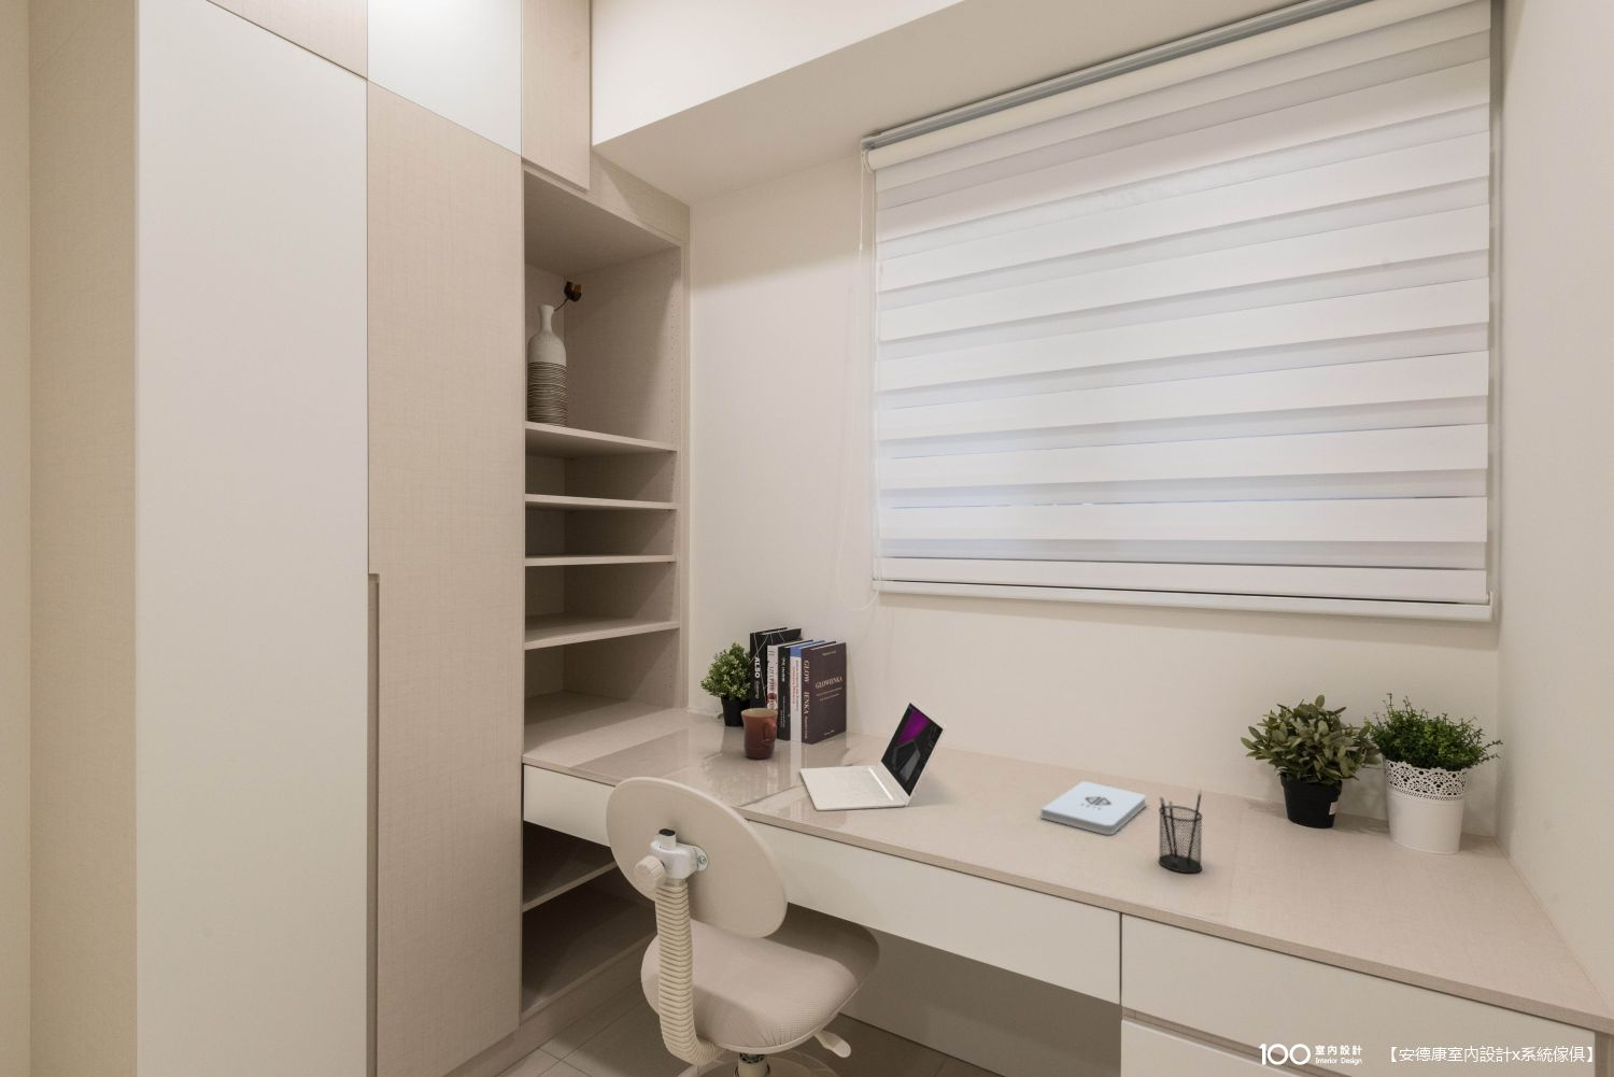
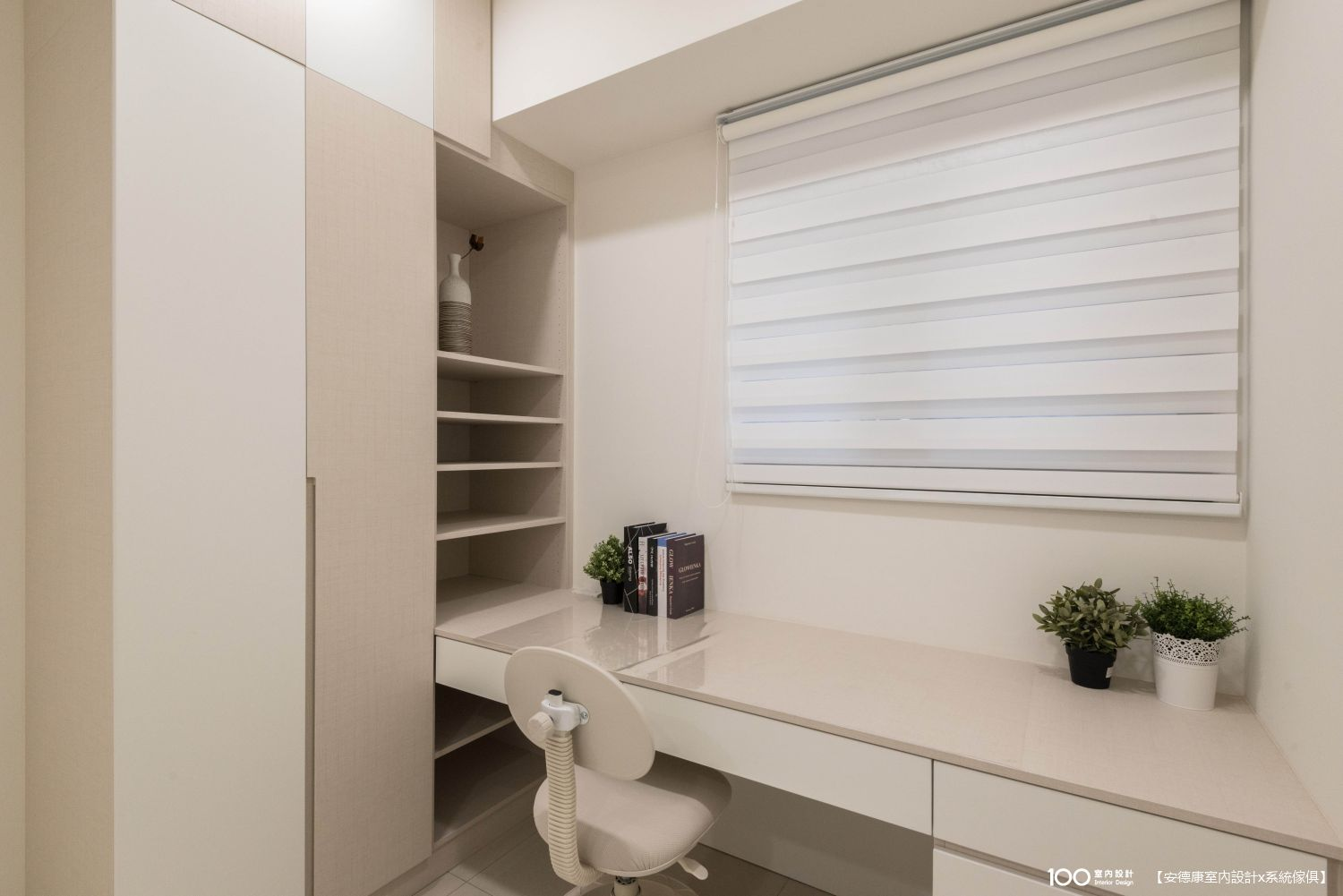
- mug (762, 734)
- pencil holder (1180, 826)
- laptop (883, 752)
- notepad (1095, 805)
